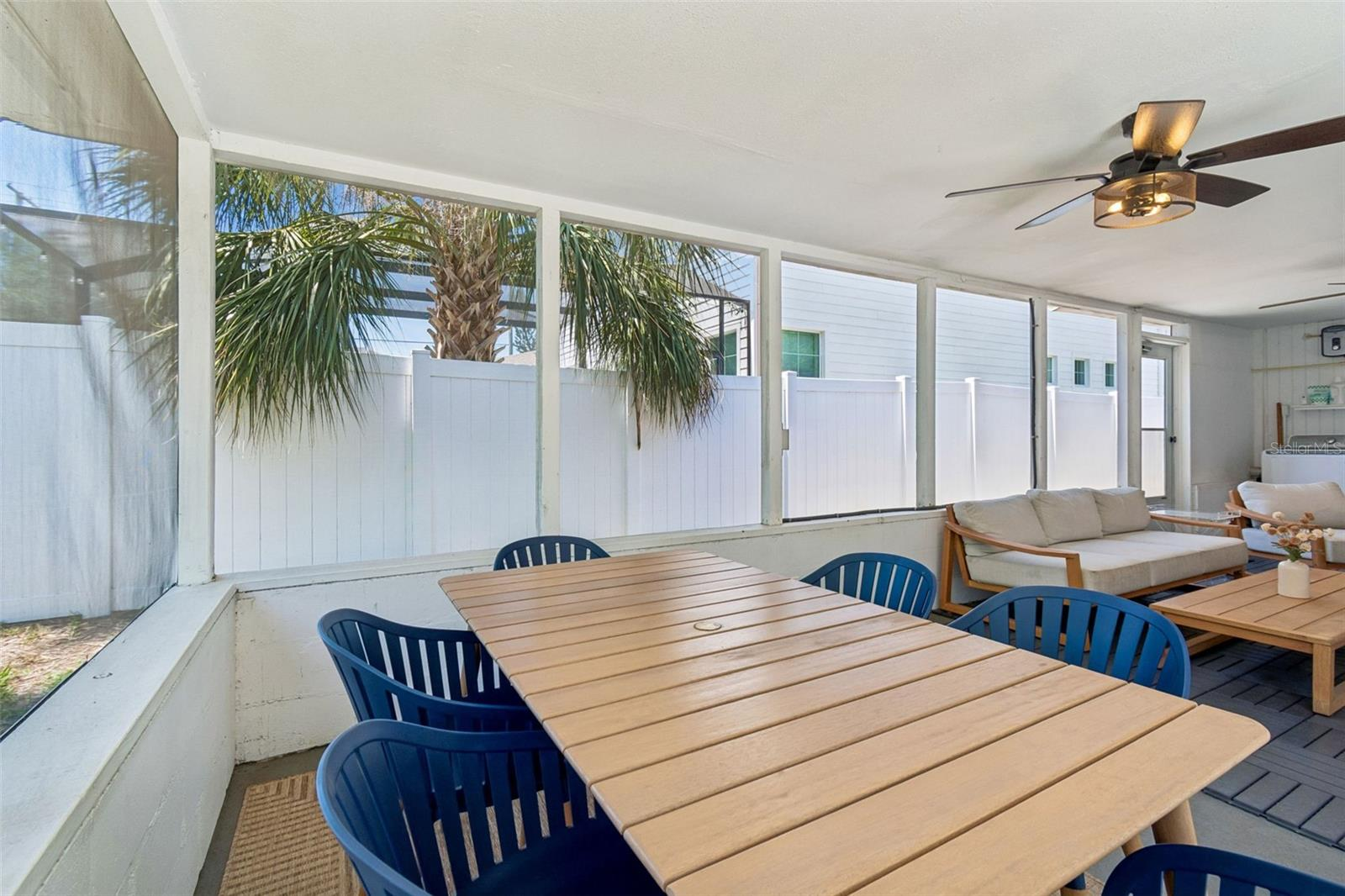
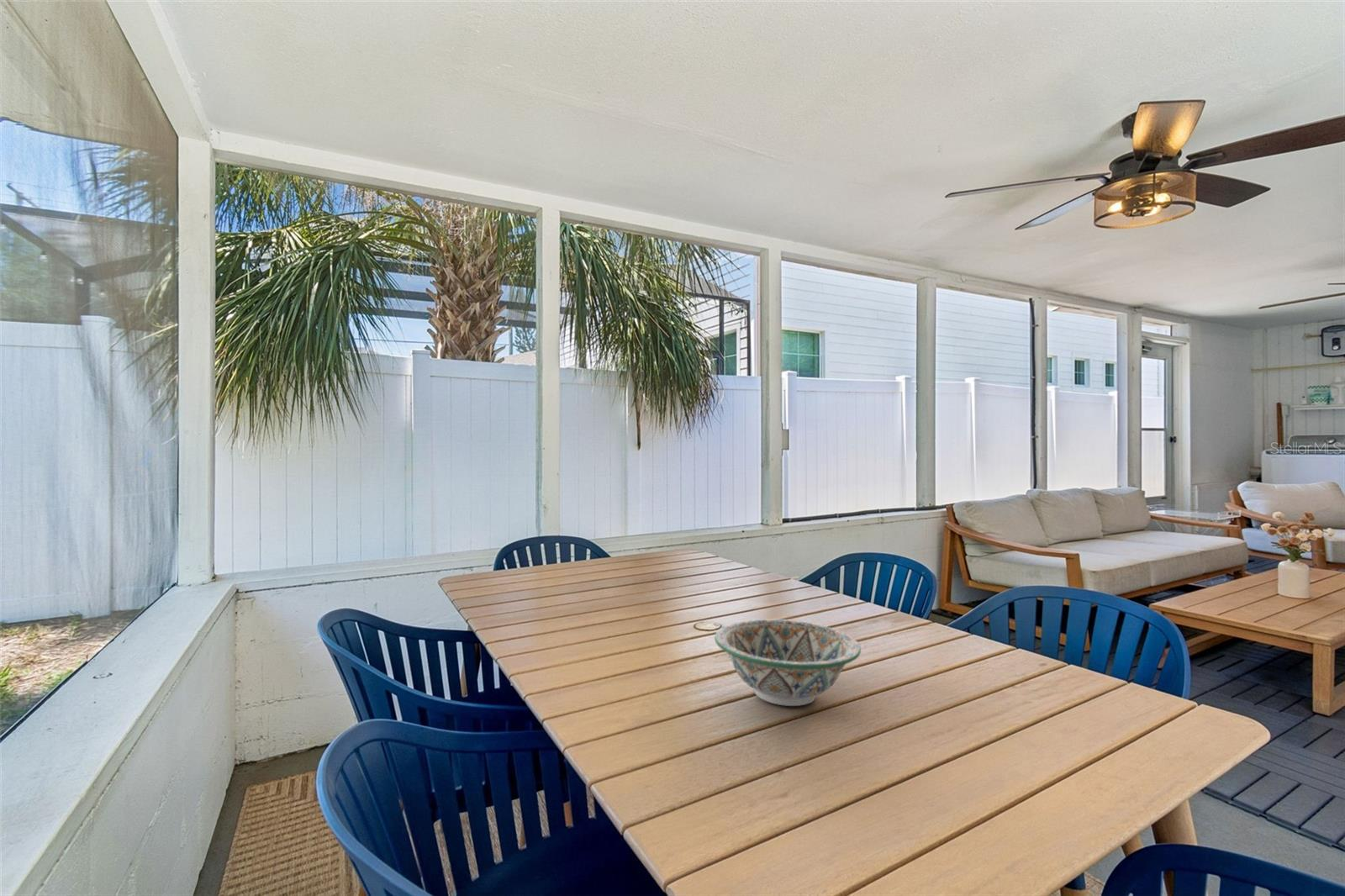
+ decorative bowl (786, 666)
